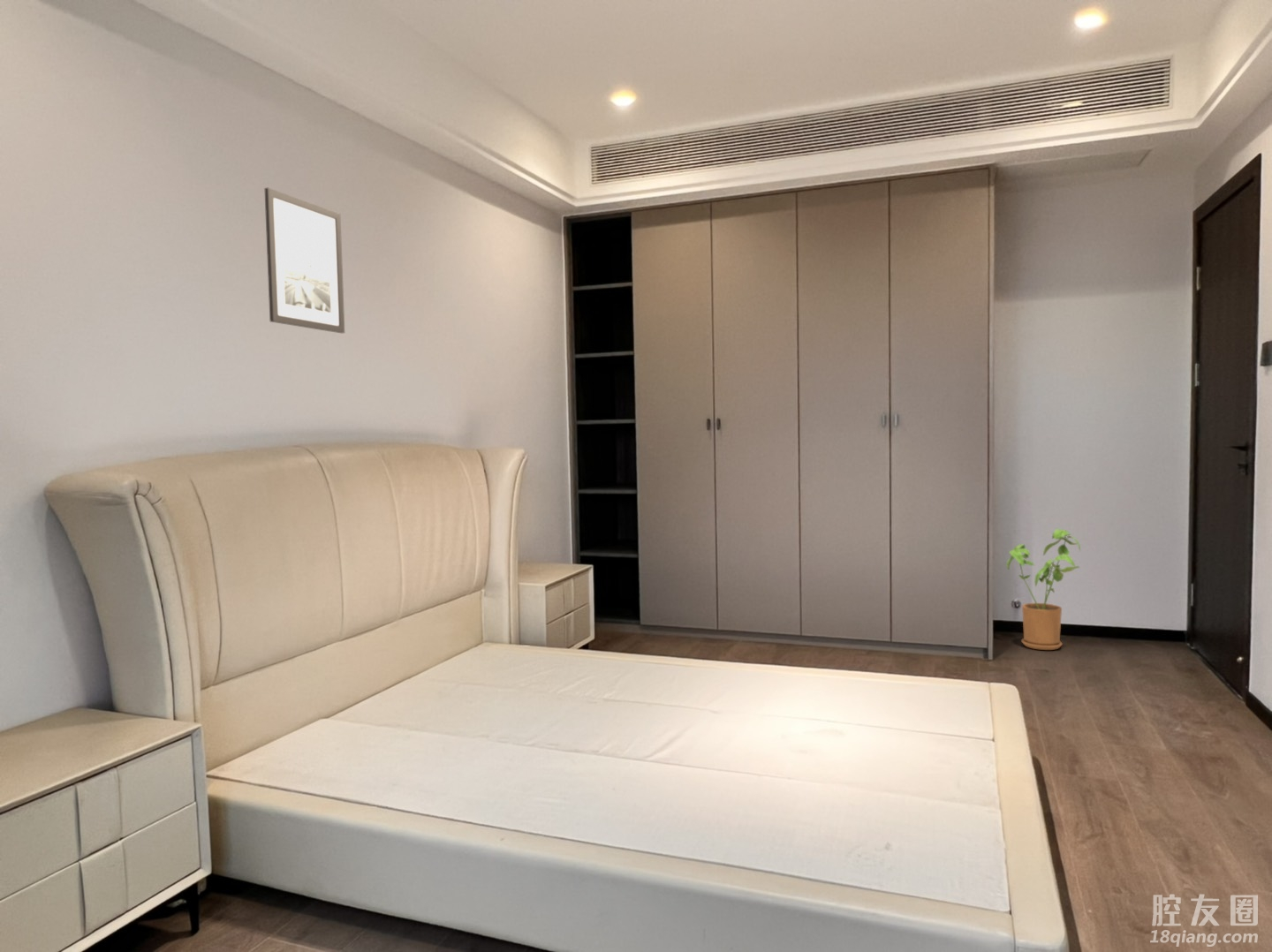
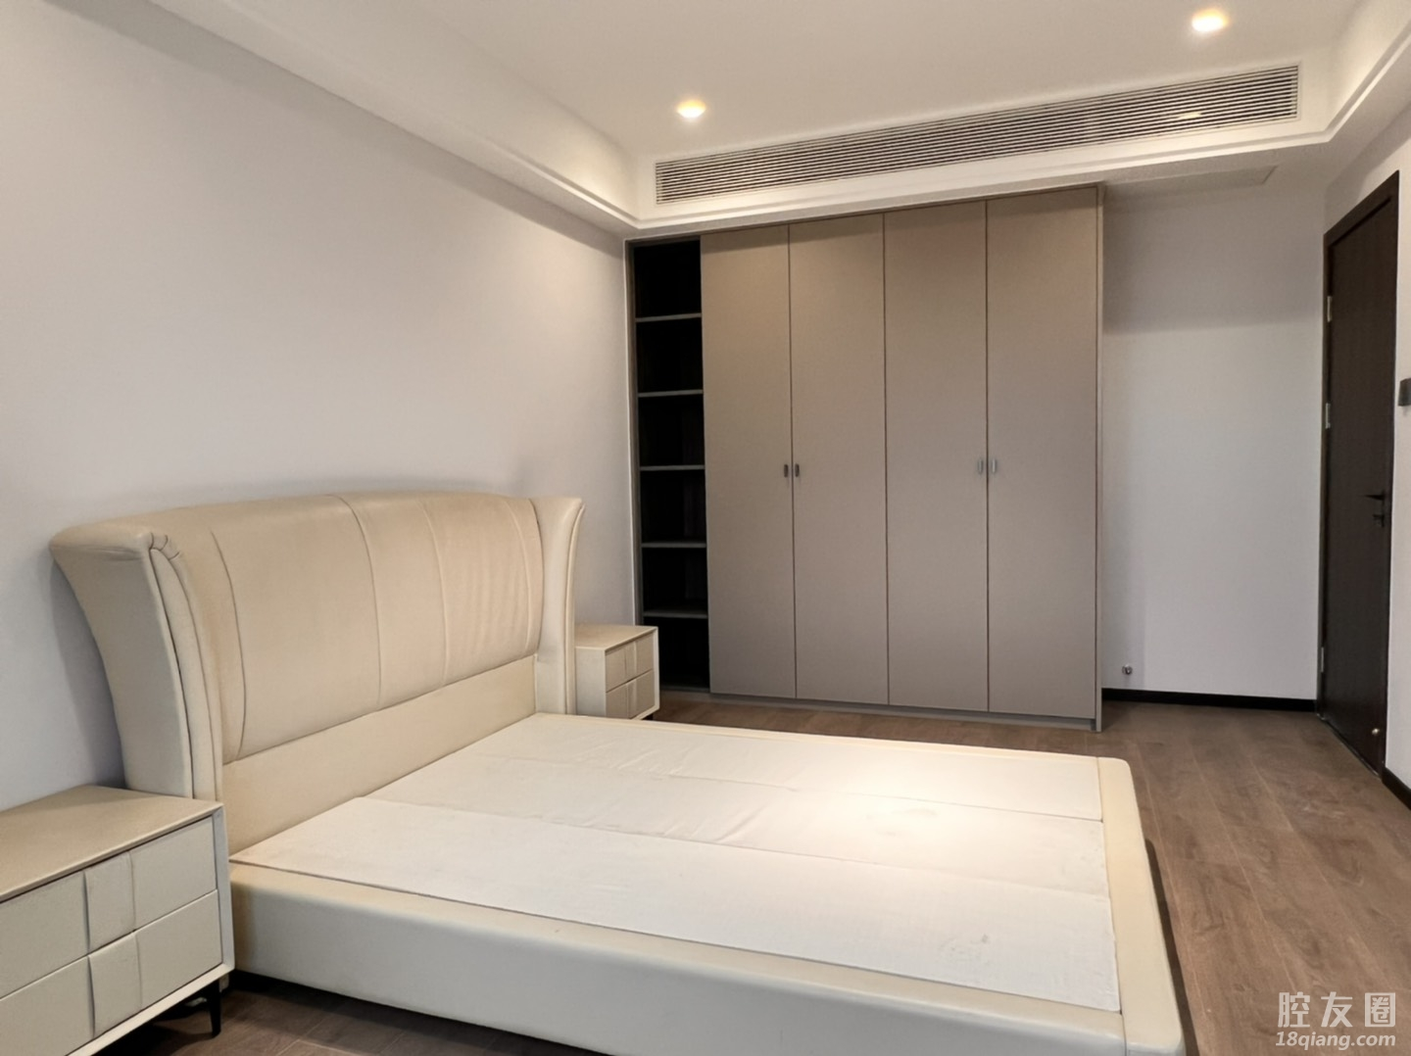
- wall art (307, 265)
- house plant (1046, 588)
